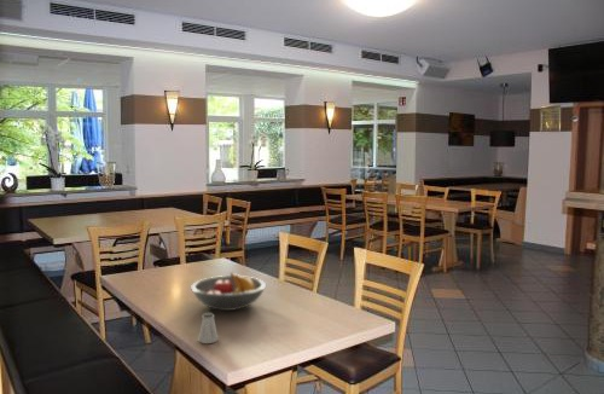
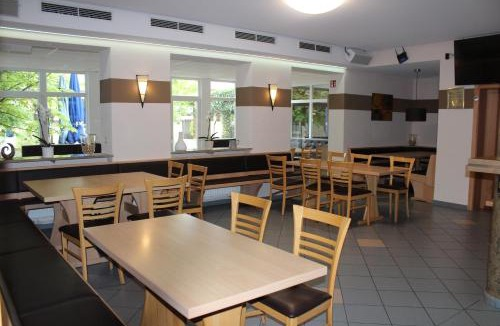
- saltshaker (208, 326)
- fruit bowl (228, 291)
